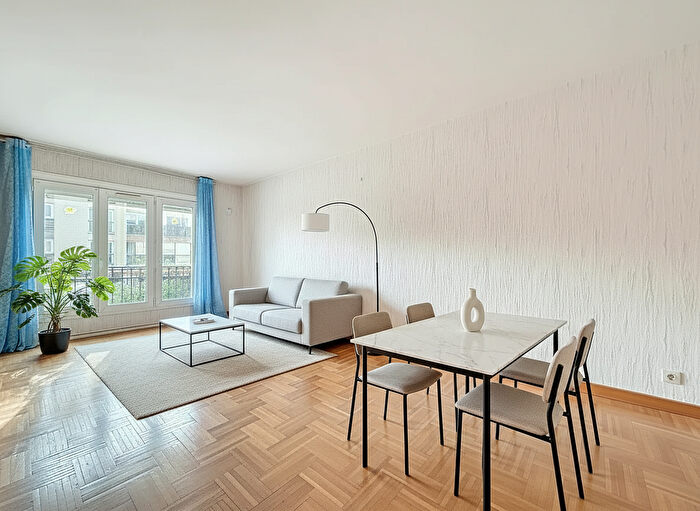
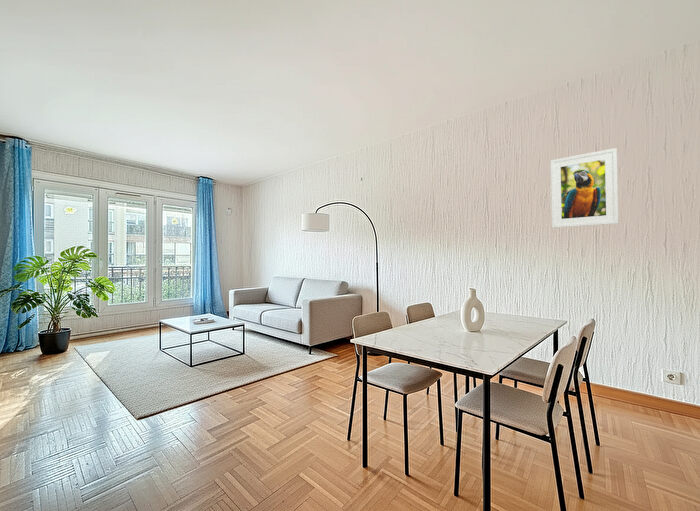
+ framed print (582, 190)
